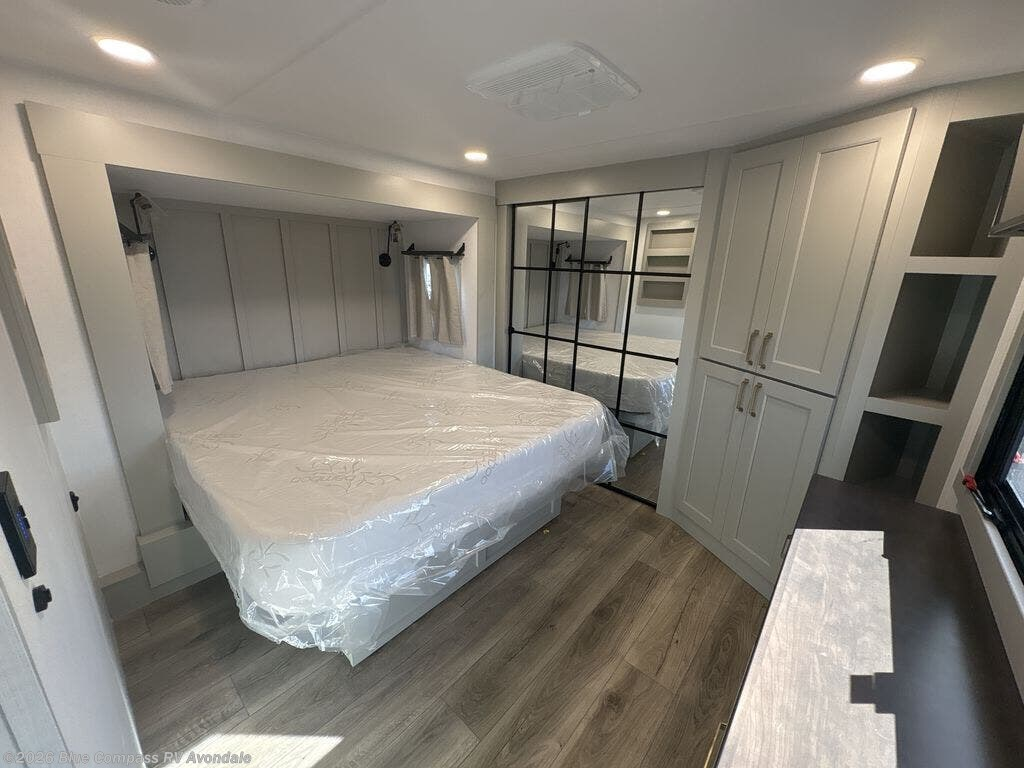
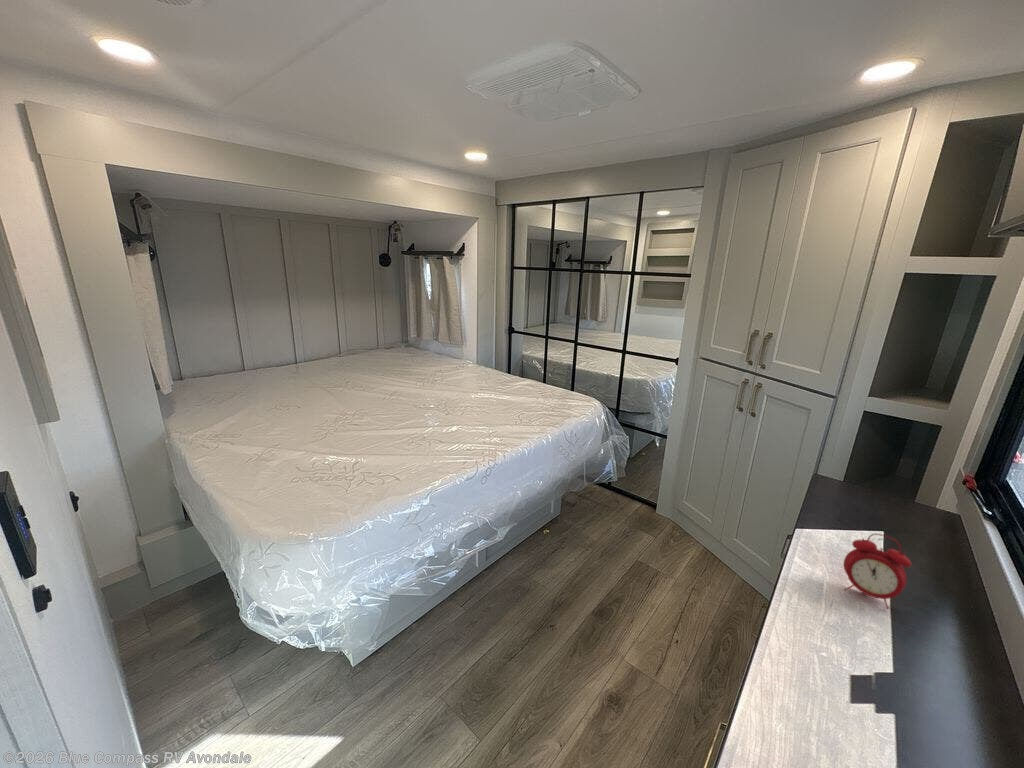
+ alarm clock (876, 567)
